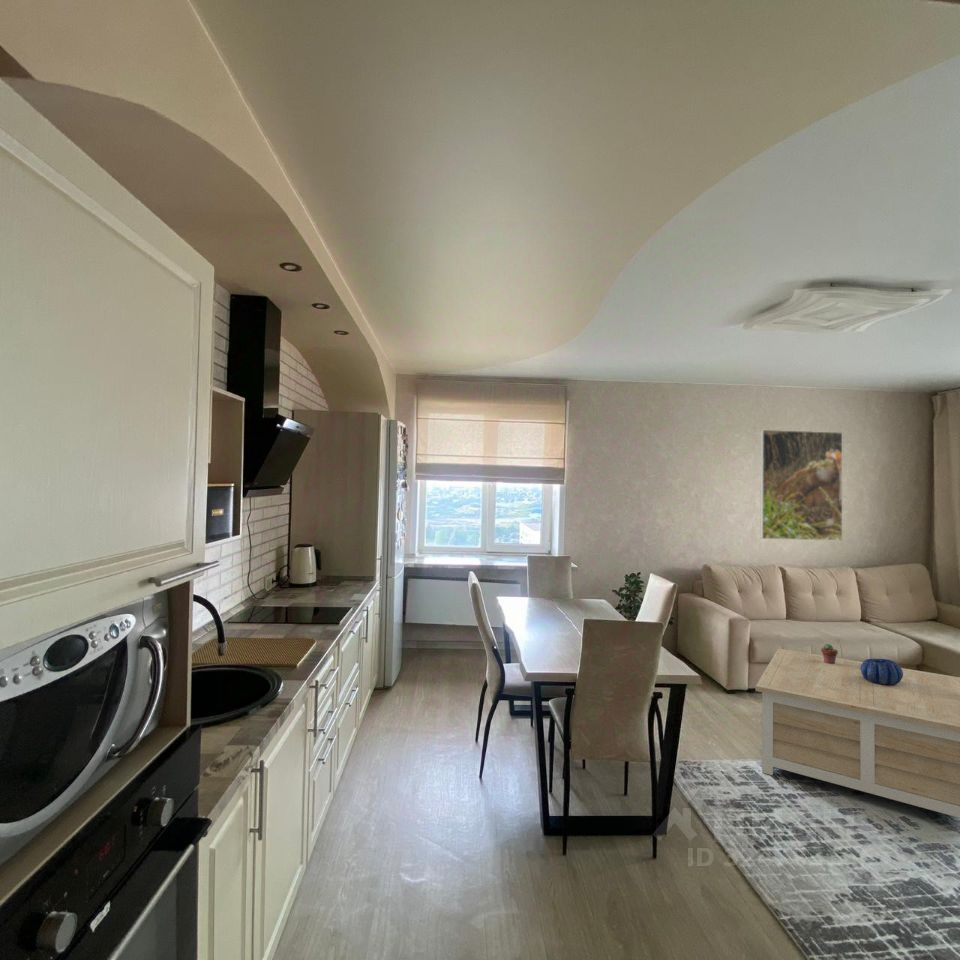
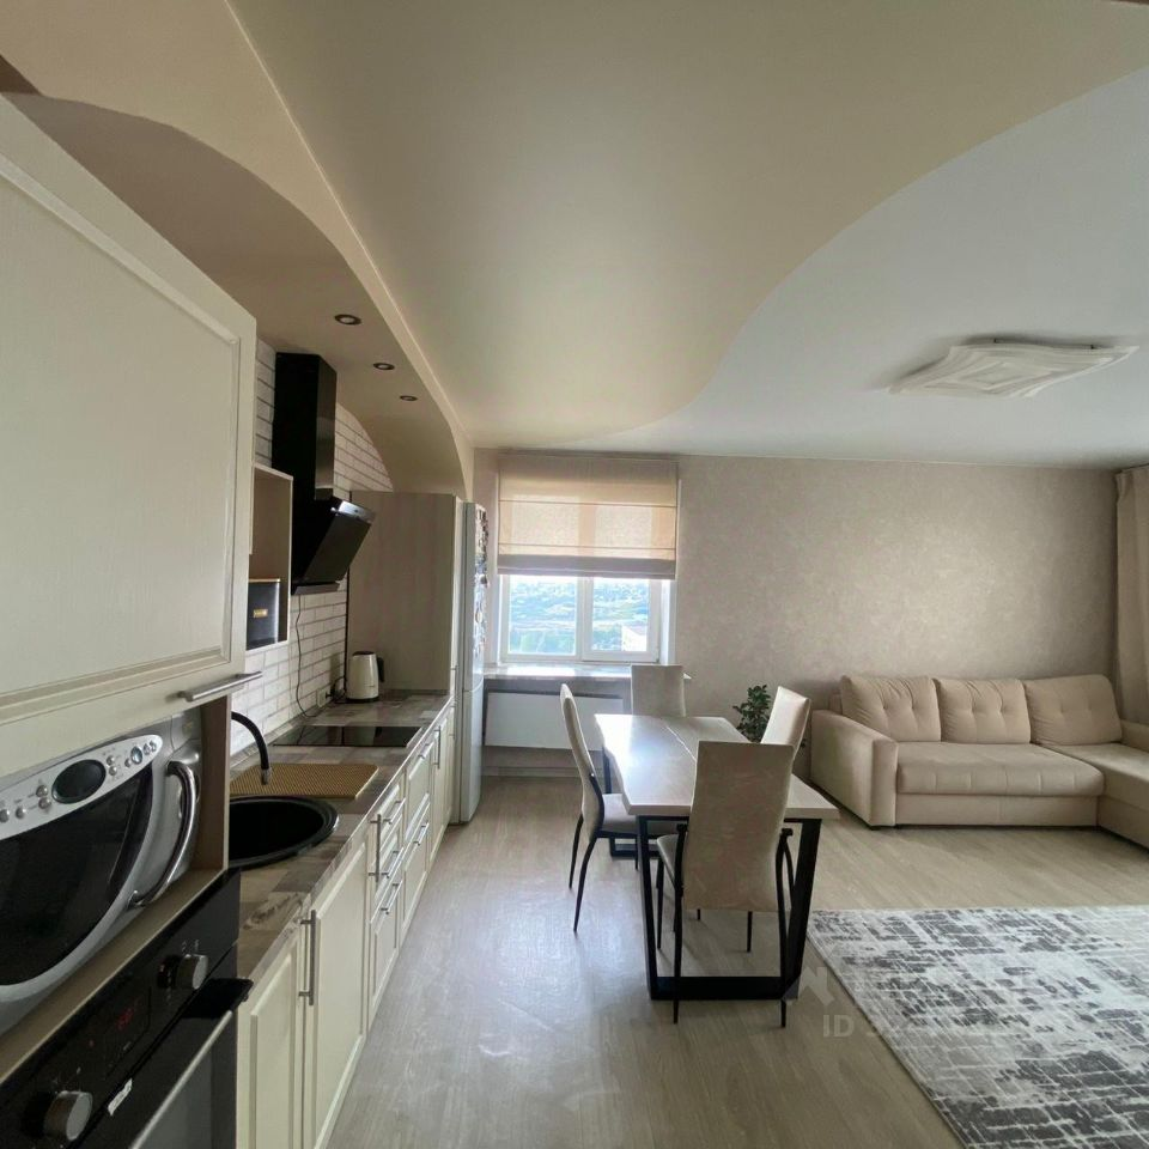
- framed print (801, 485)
- decorative bowl (881, 670)
- coffee table (866, 723)
- potted succulent (829, 652)
